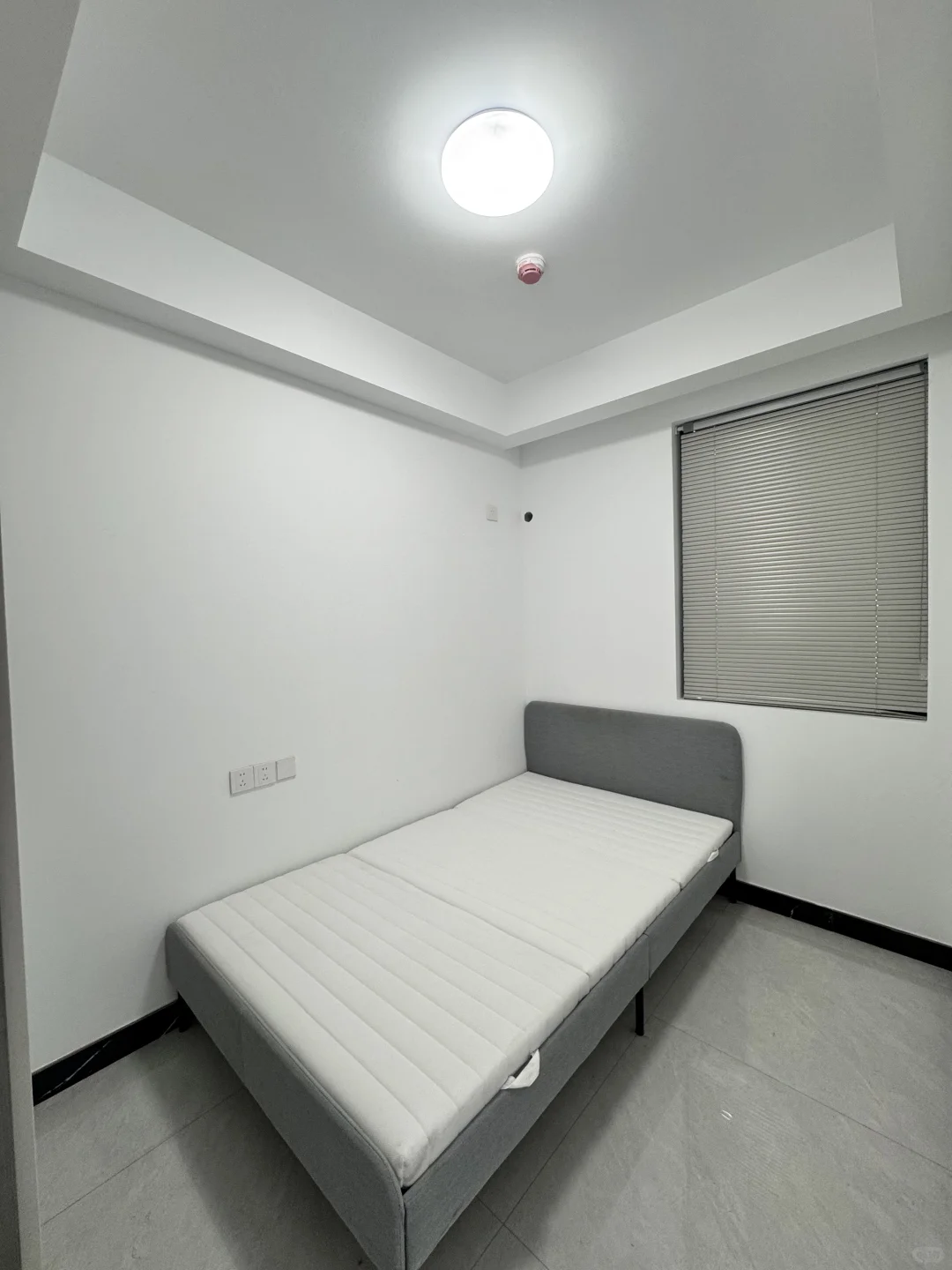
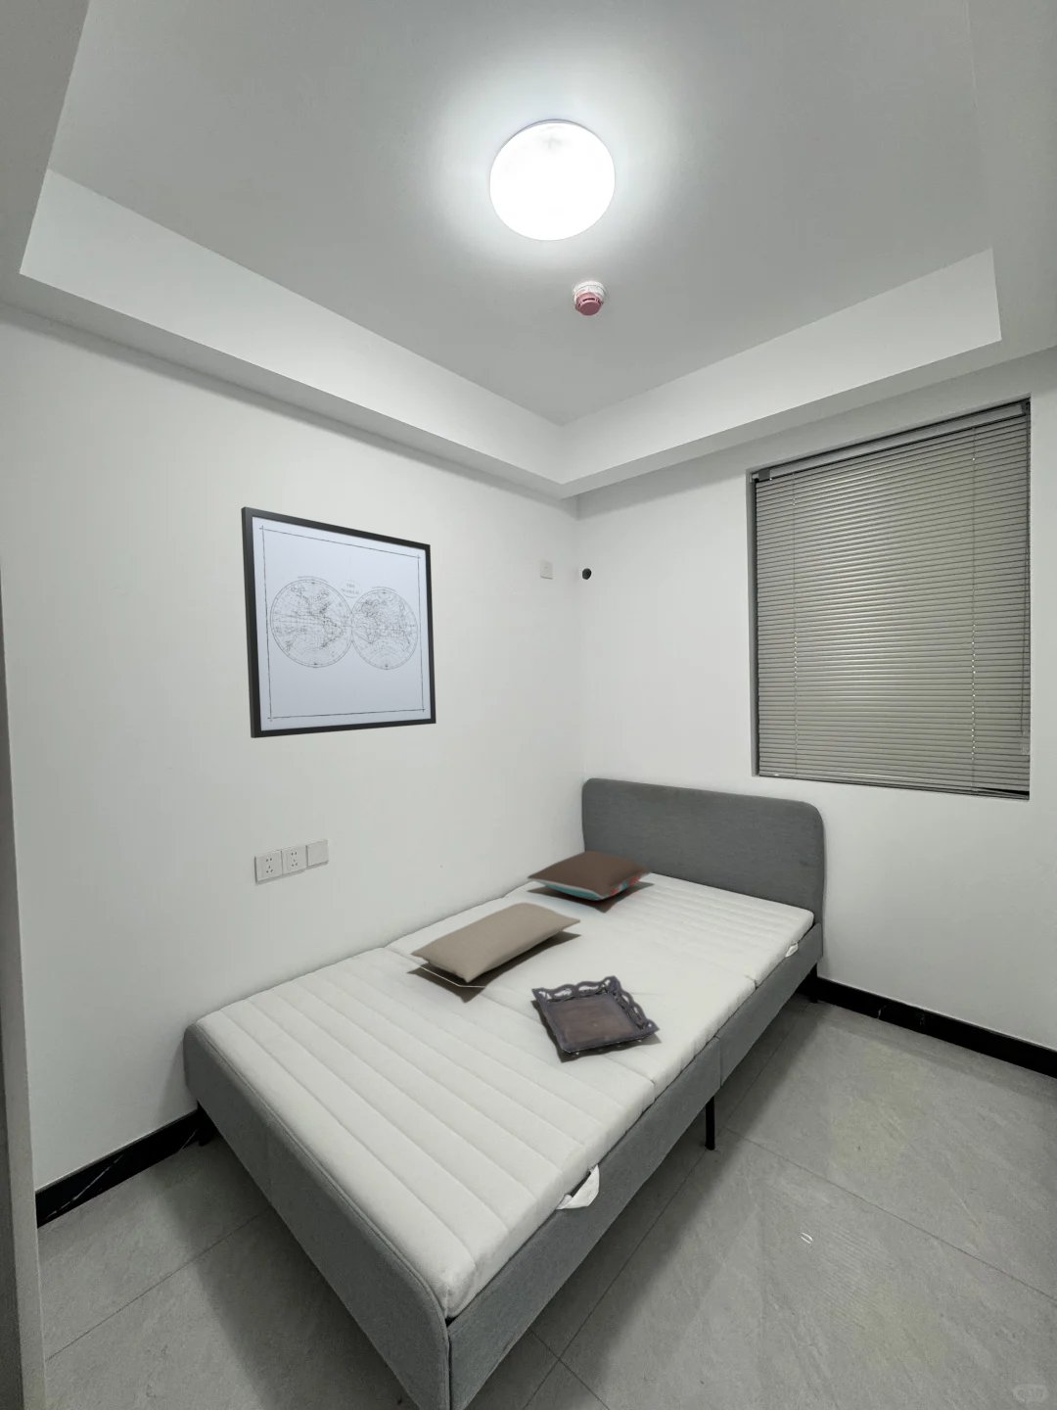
+ tray (591, 1014)
+ pillow (591, 874)
+ wall art (351, 630)
+ pillow (500, 936)
